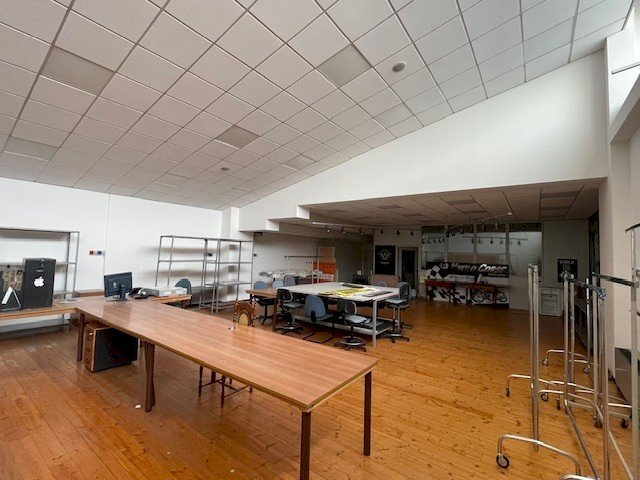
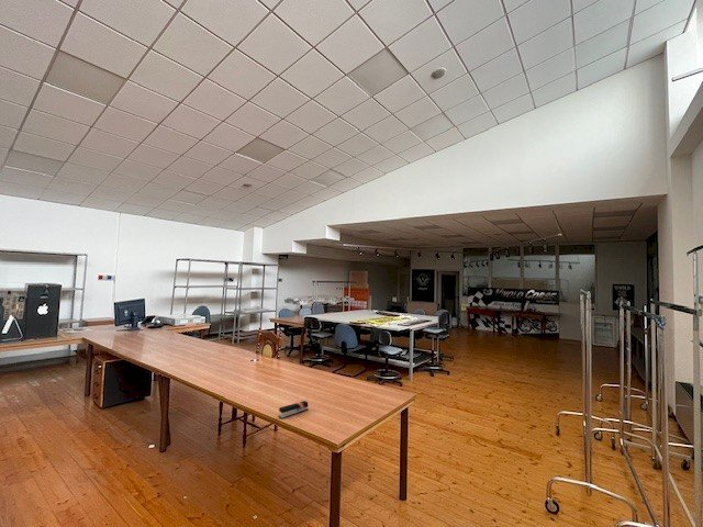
+ stapler (293, 408)
